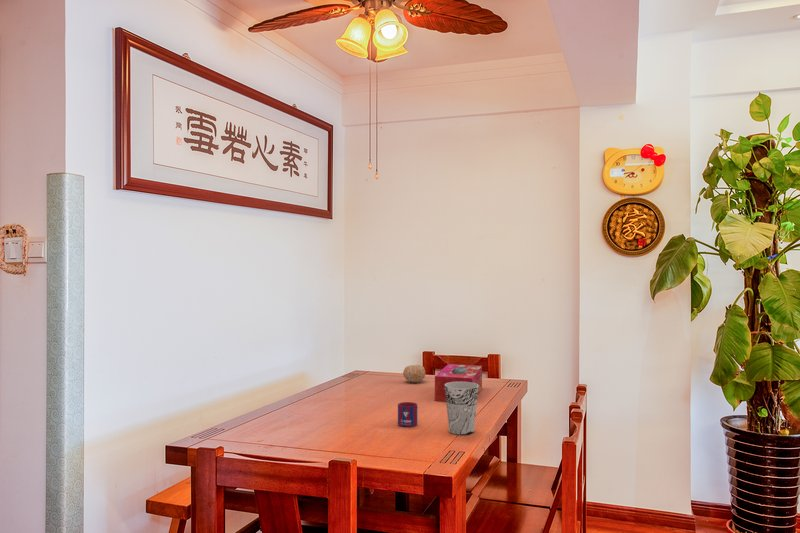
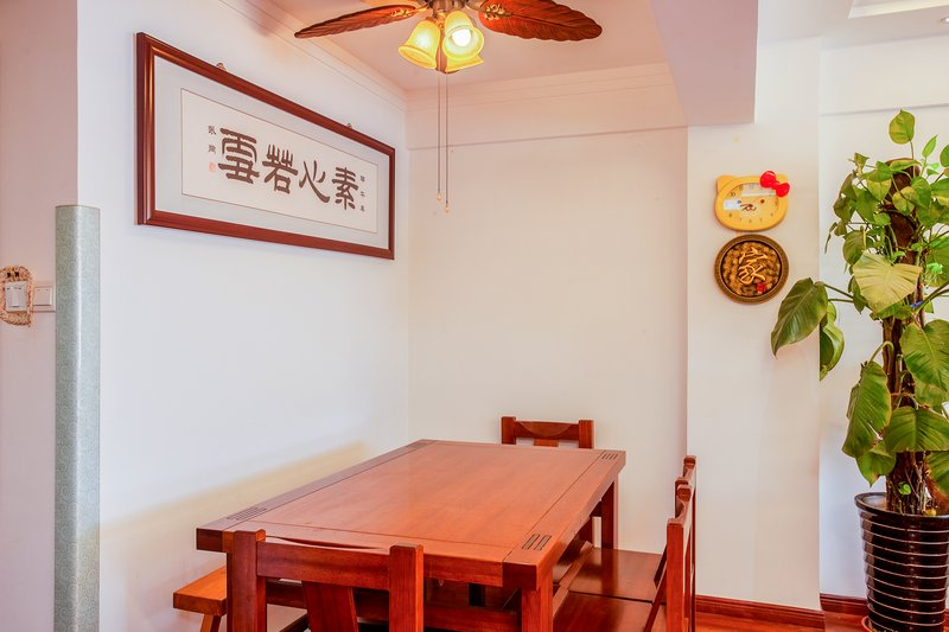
- tissue box (459, 381)
- cup (461, 408)
- mug (408, 413)
- fruit (414, 373)
